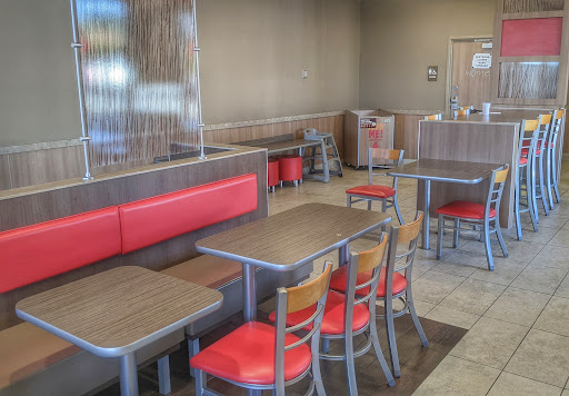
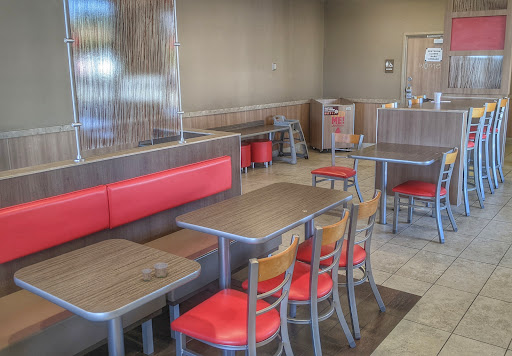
+ paper cup (155, 271)
